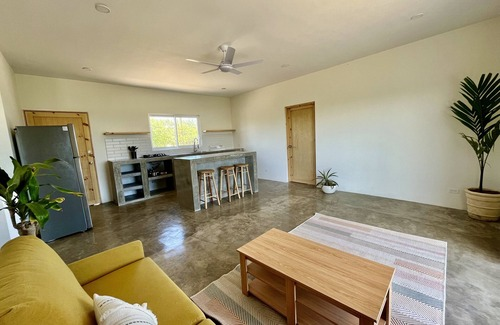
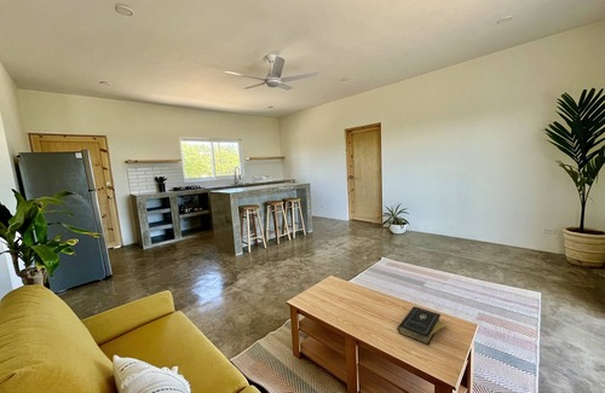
+ book (422, 324)
